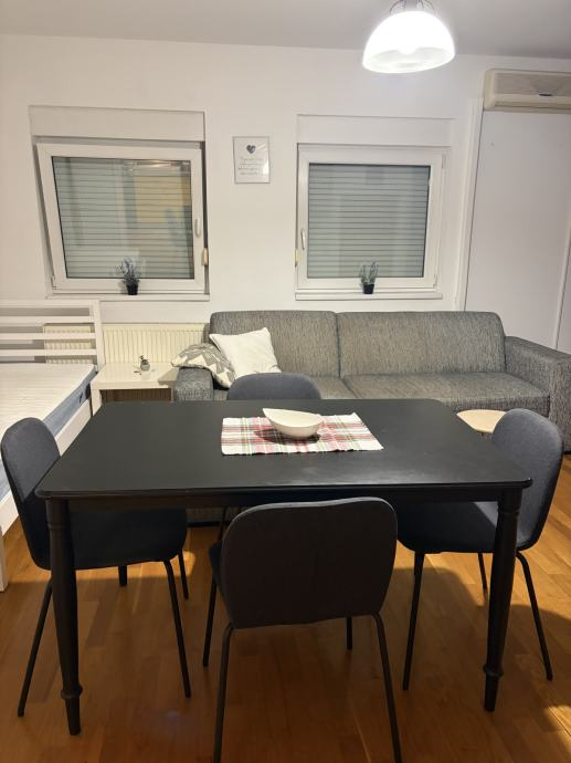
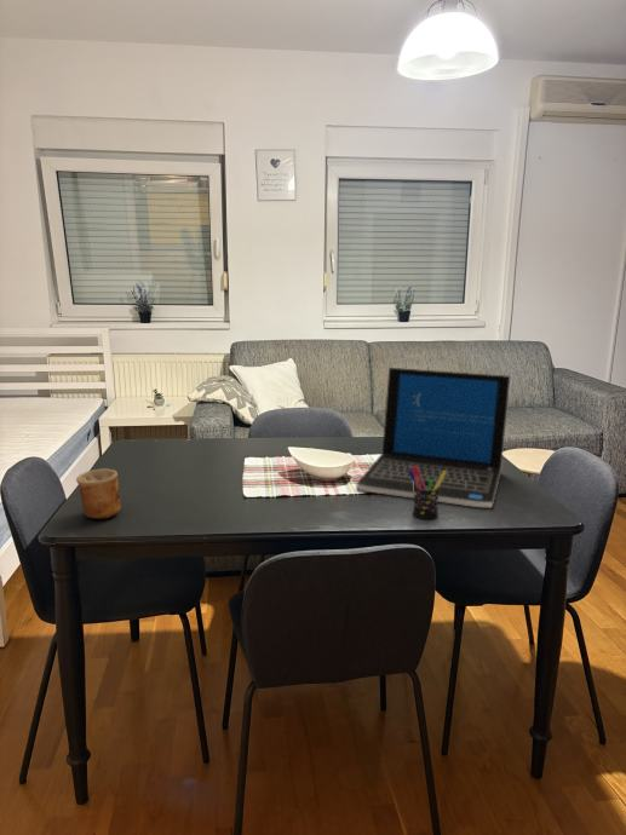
+ laptop (435, 431)
+ pen holder (425, 491)
+ cup (98, 494)
